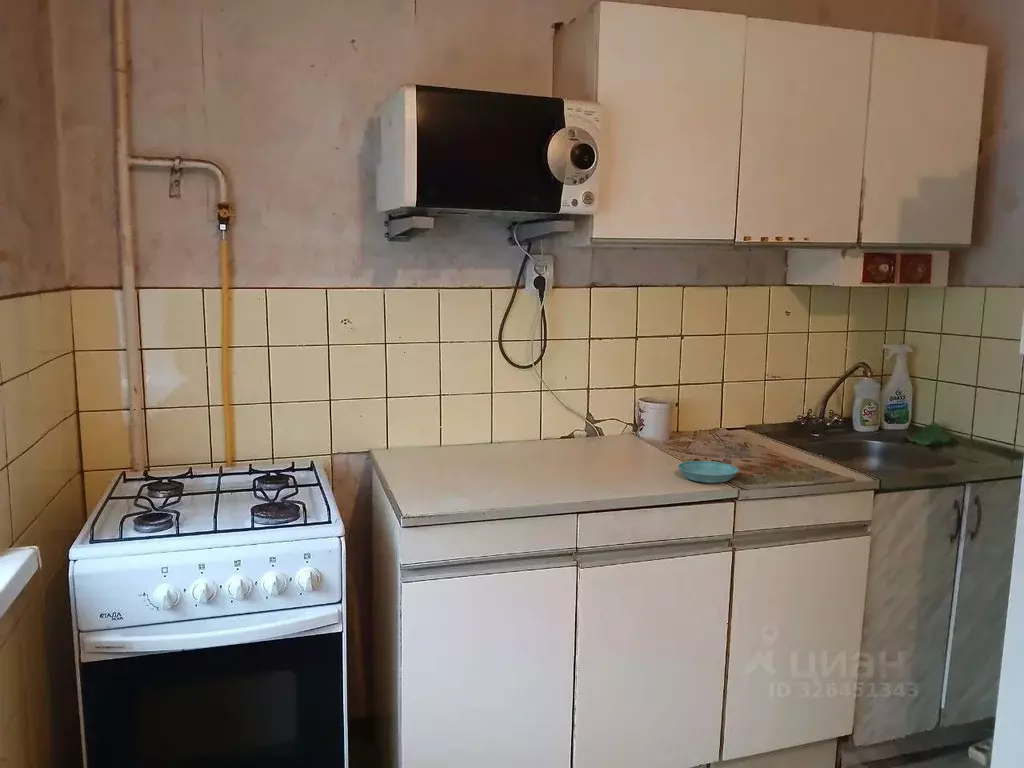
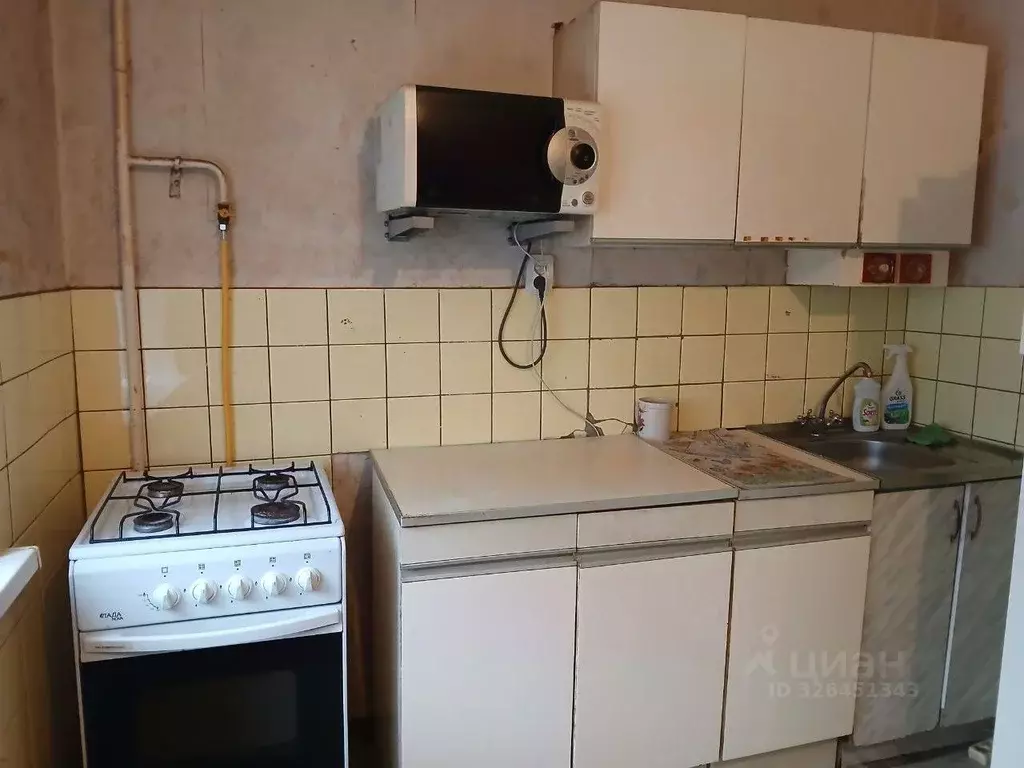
- saucer (707, 472)
